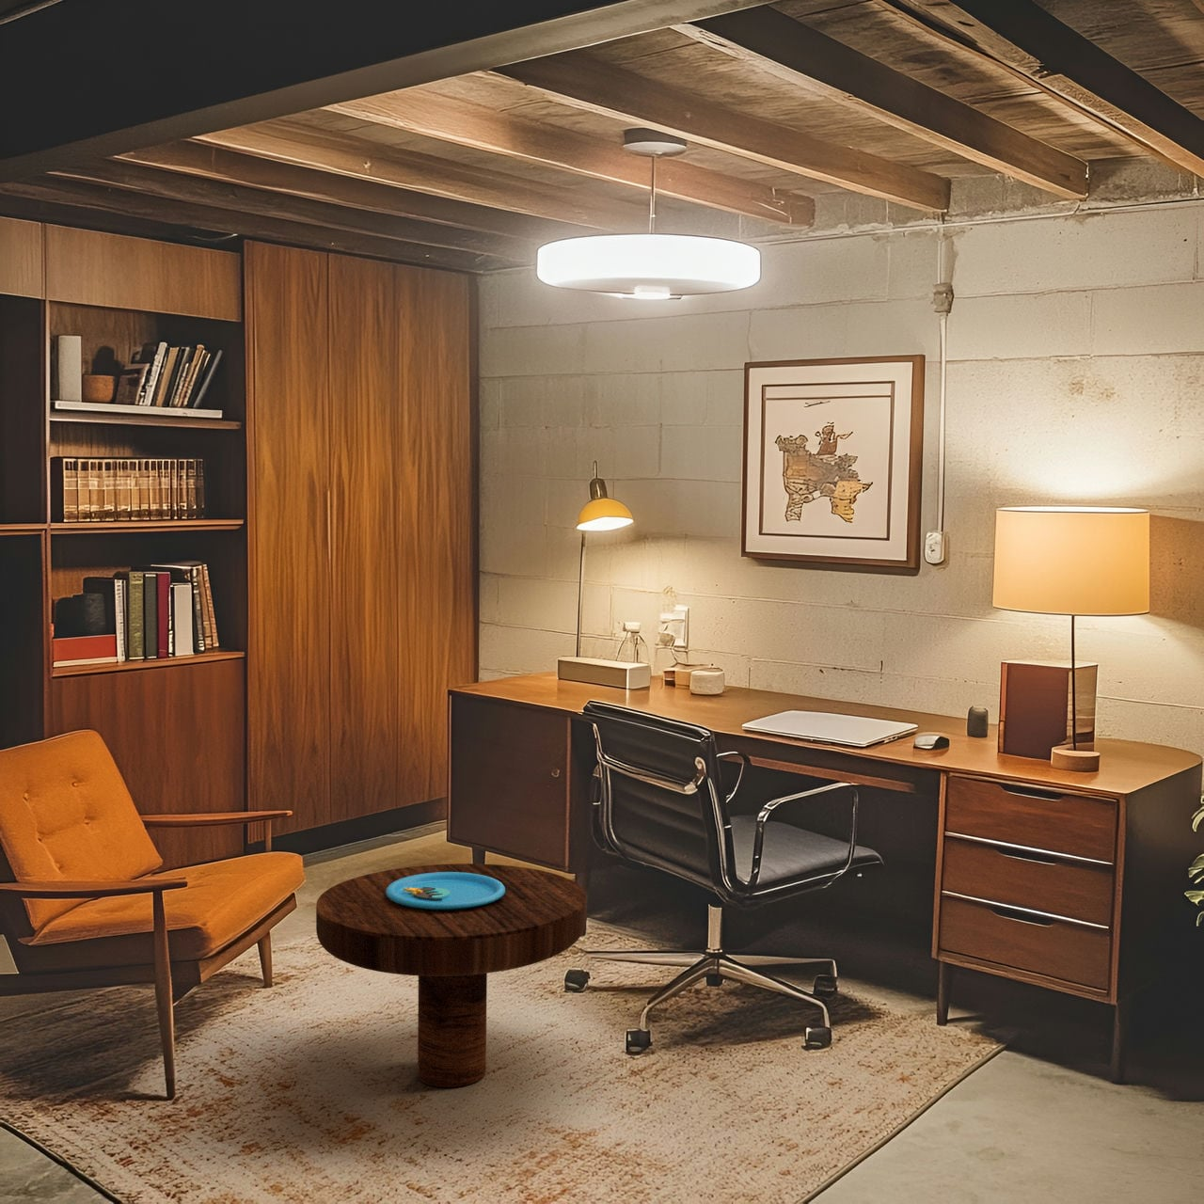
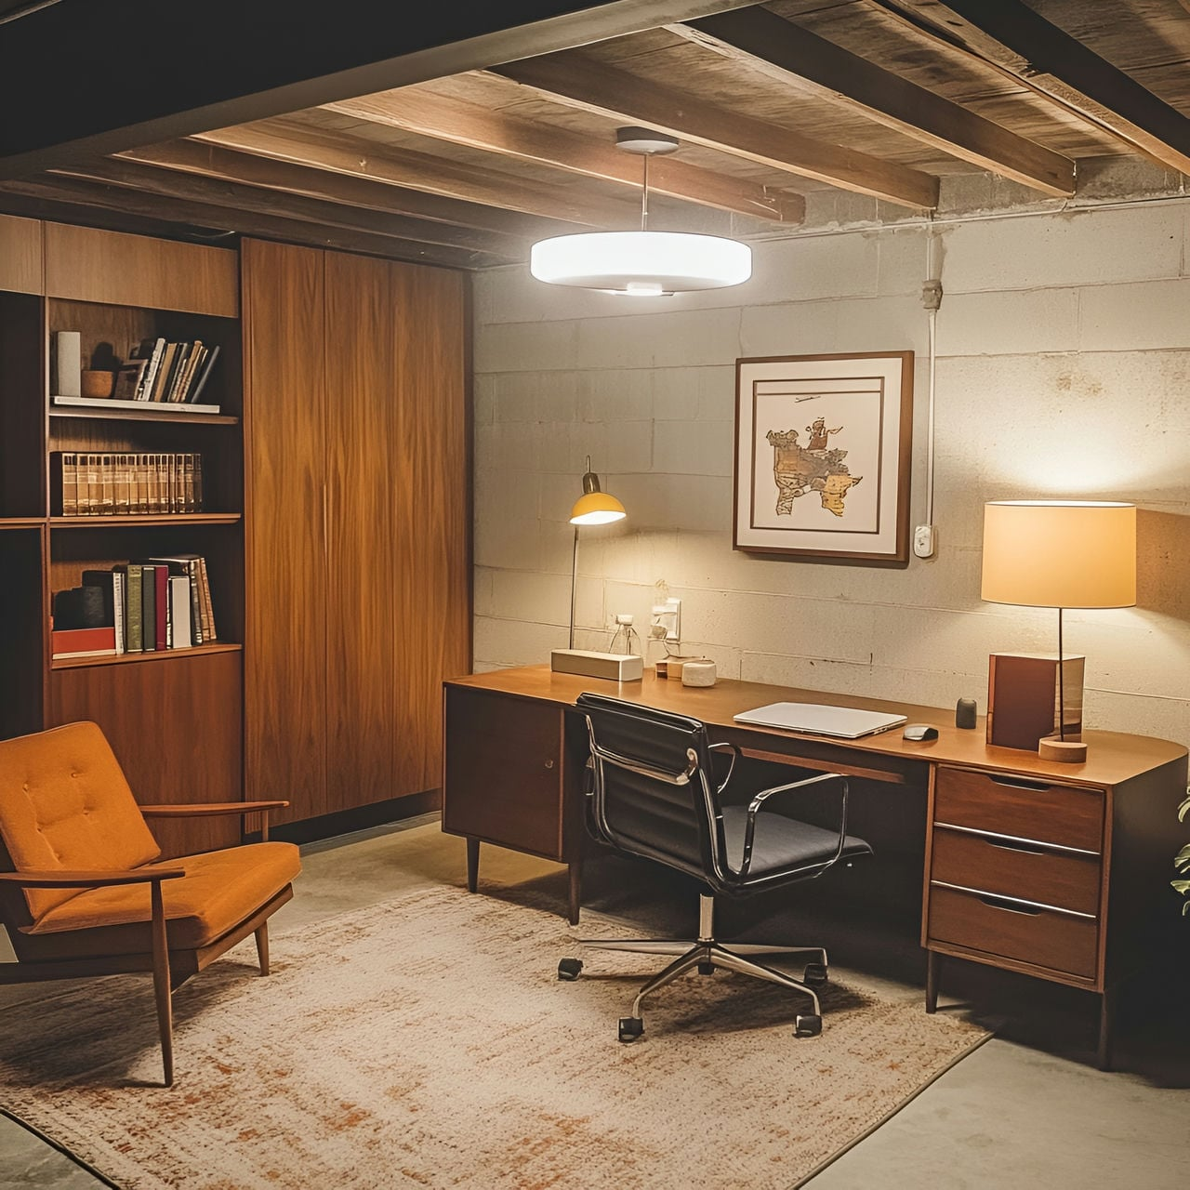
- side table (452, 980)
